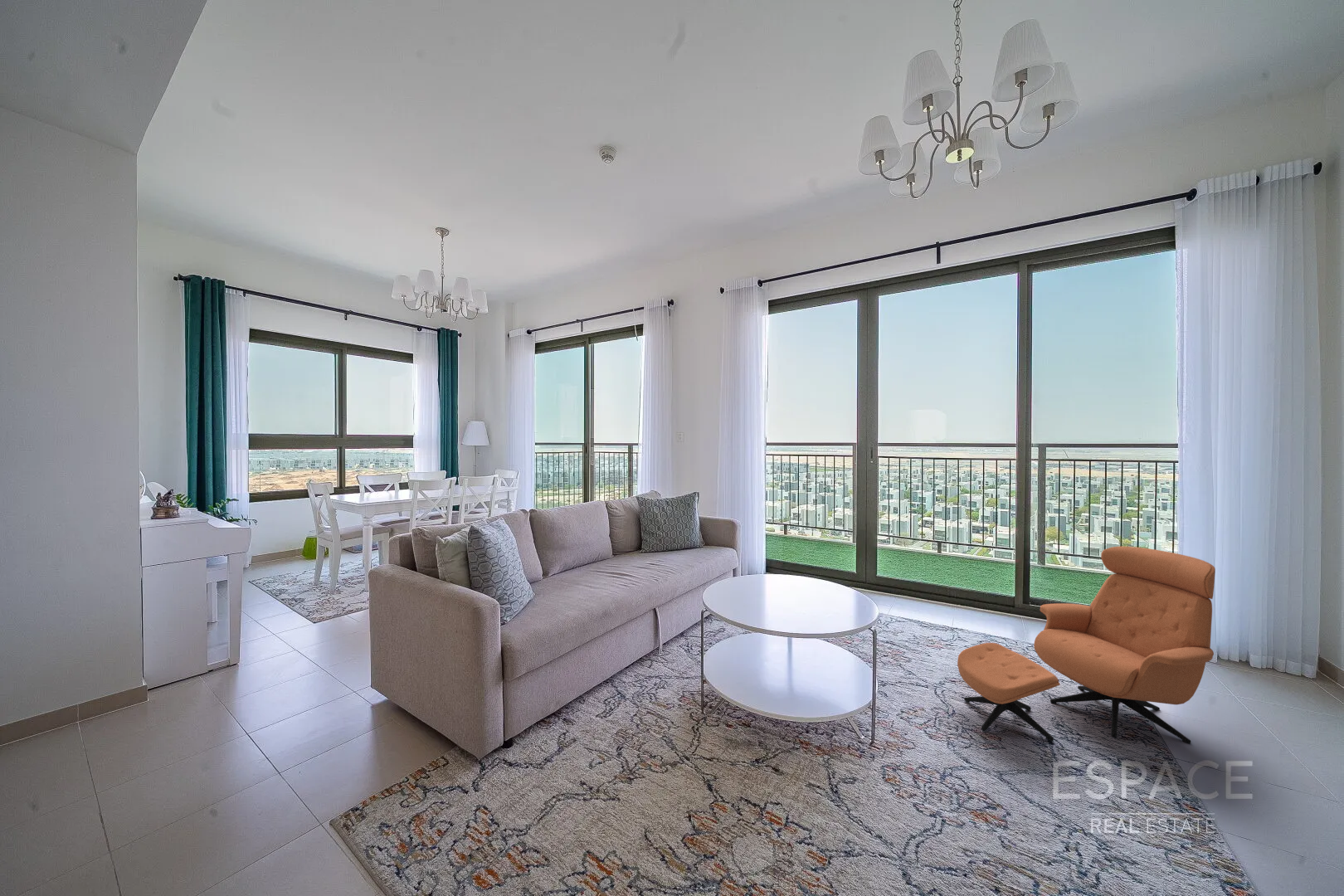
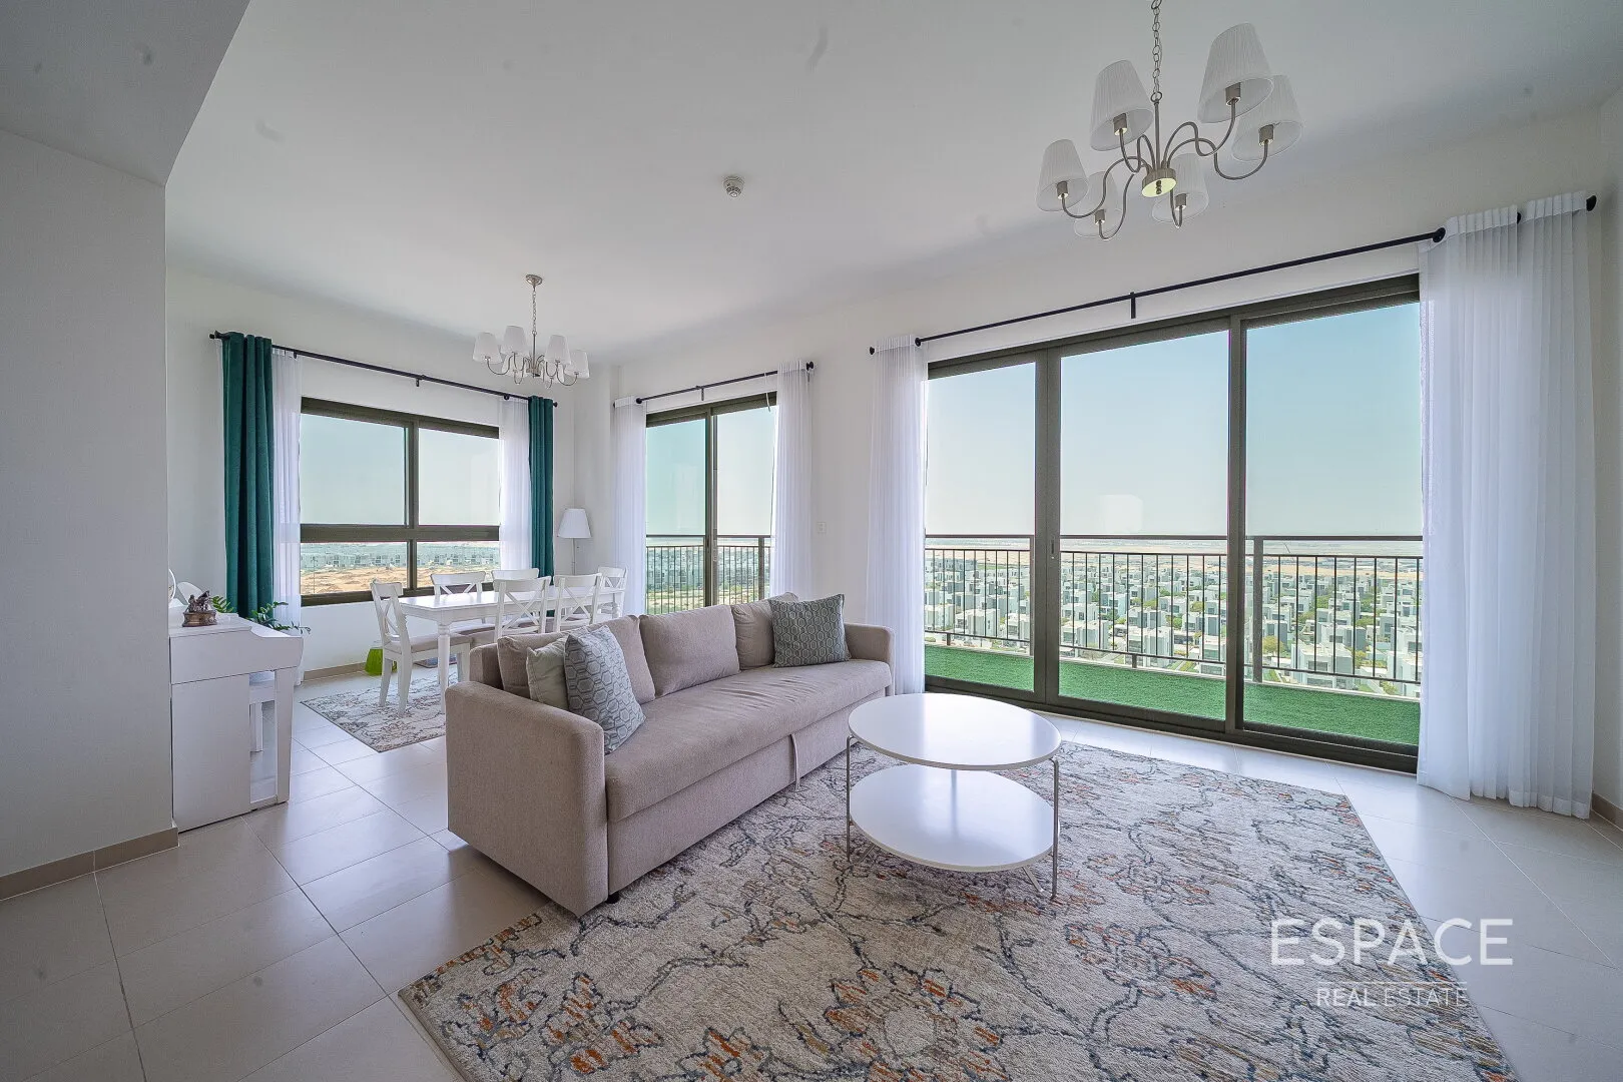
- armchair (1074, 635)
